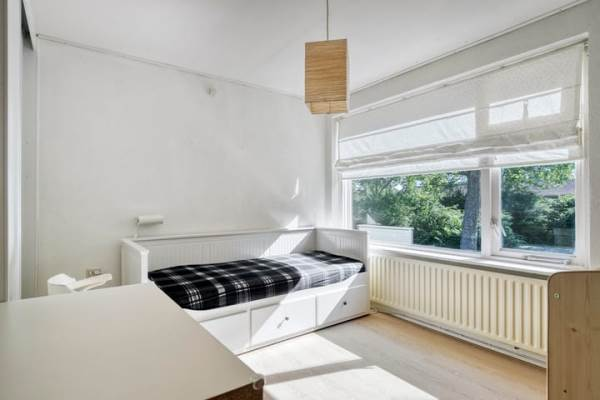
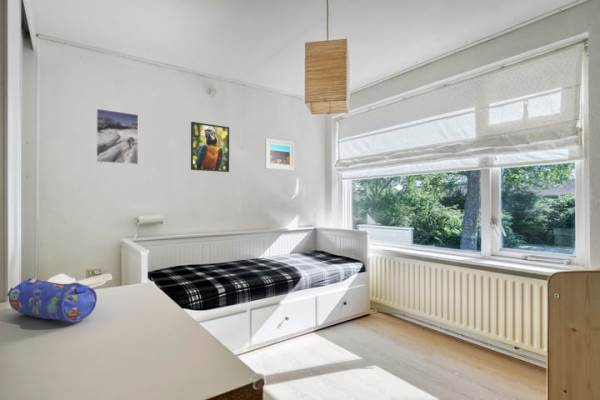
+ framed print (280, 154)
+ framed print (210, 147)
+ pencil case (52, 298)
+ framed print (117, 137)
